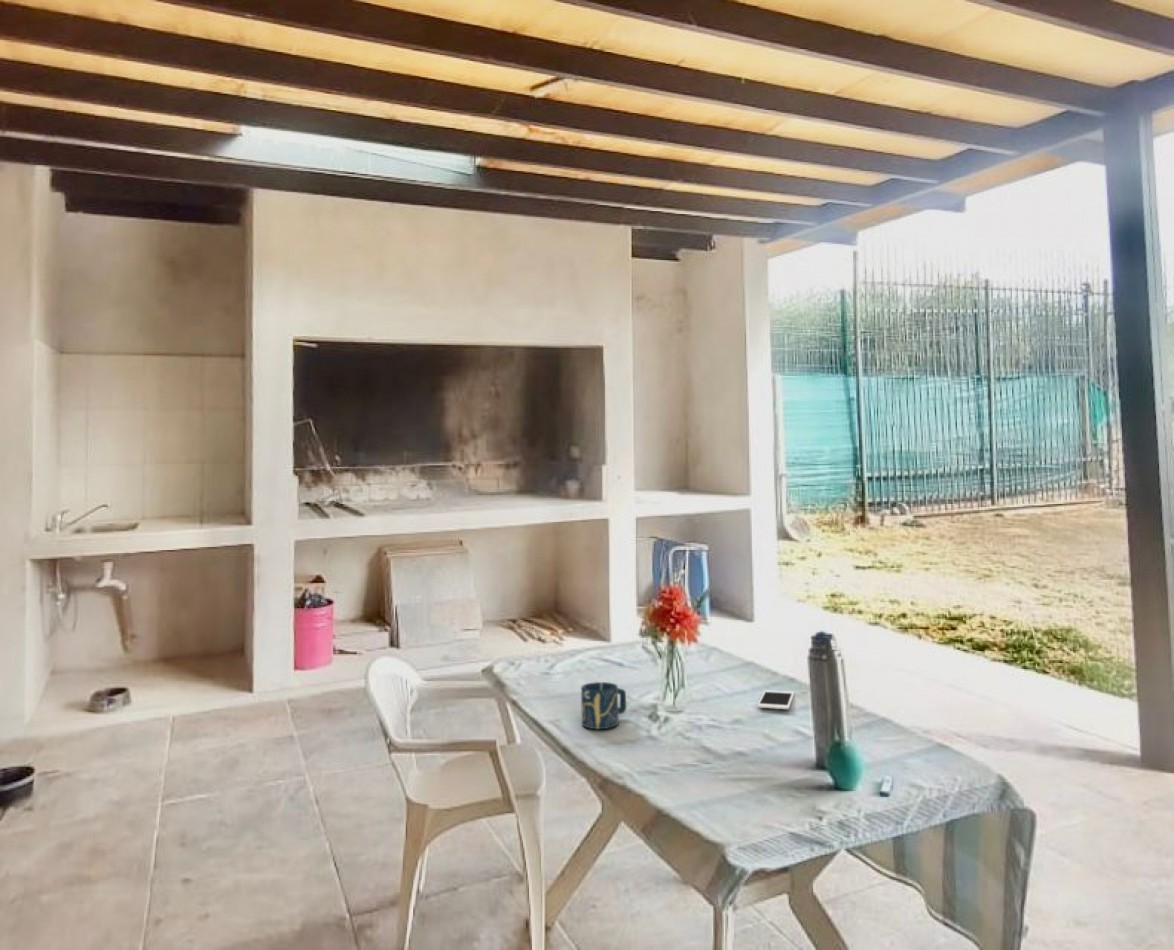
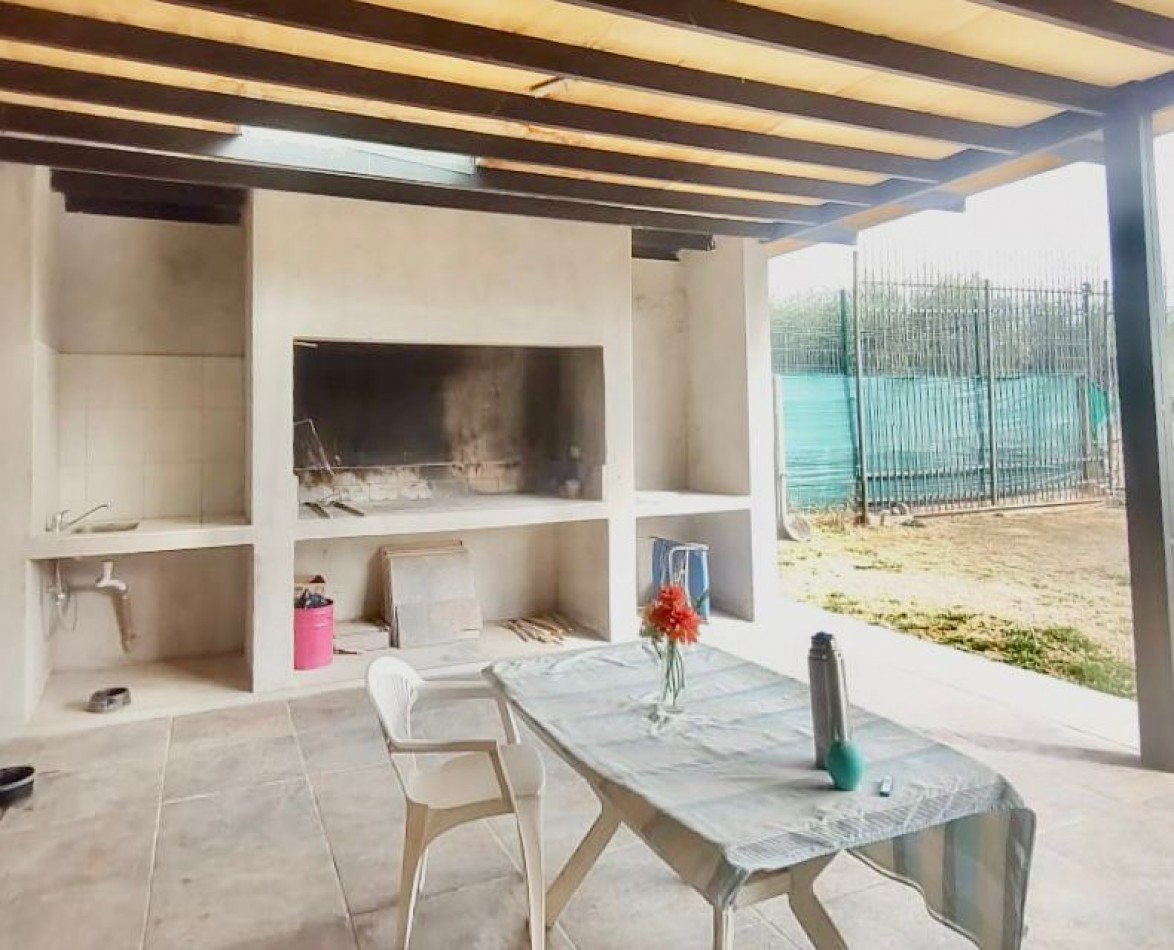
- cell phone (776, 699)
- cup (604, 703)
